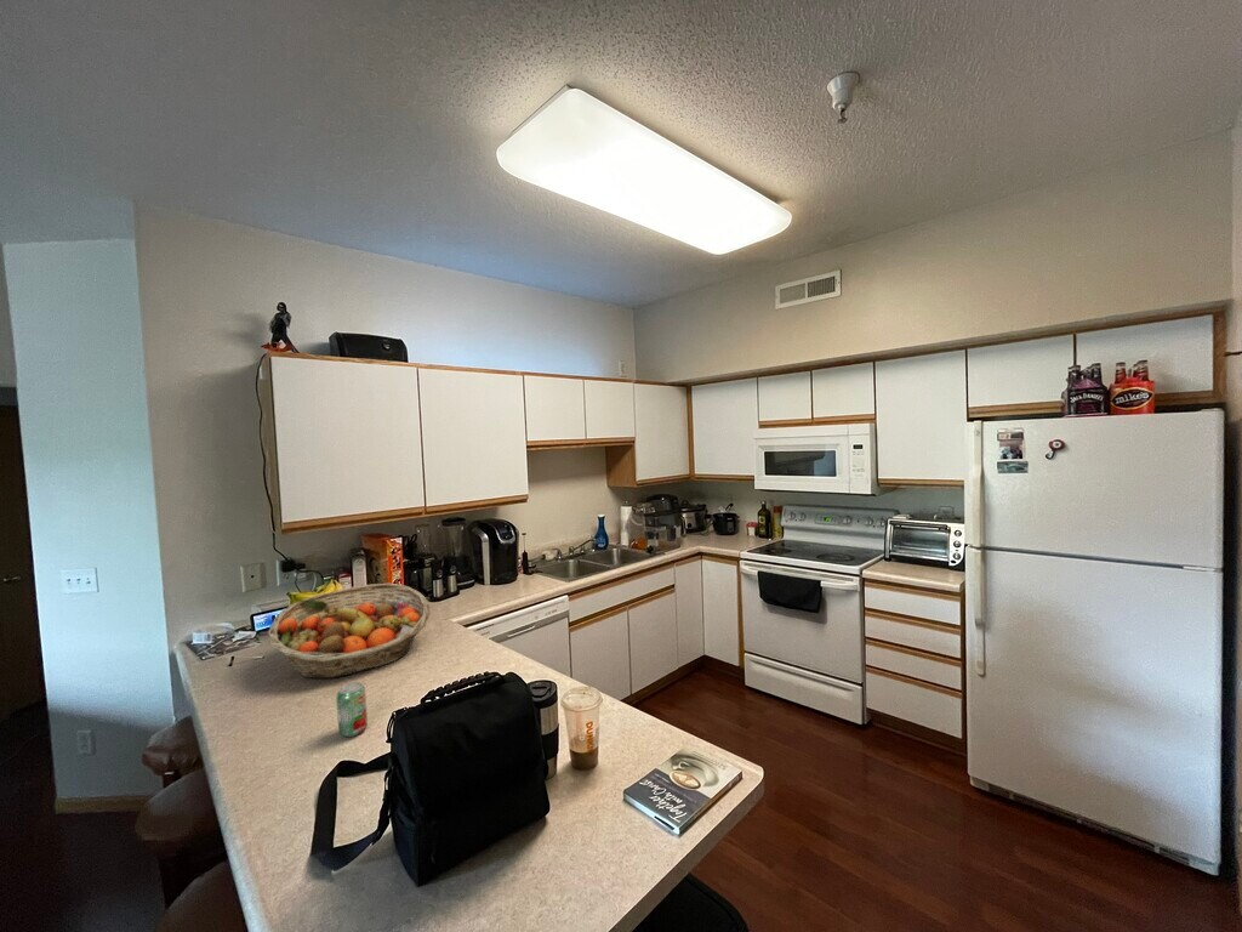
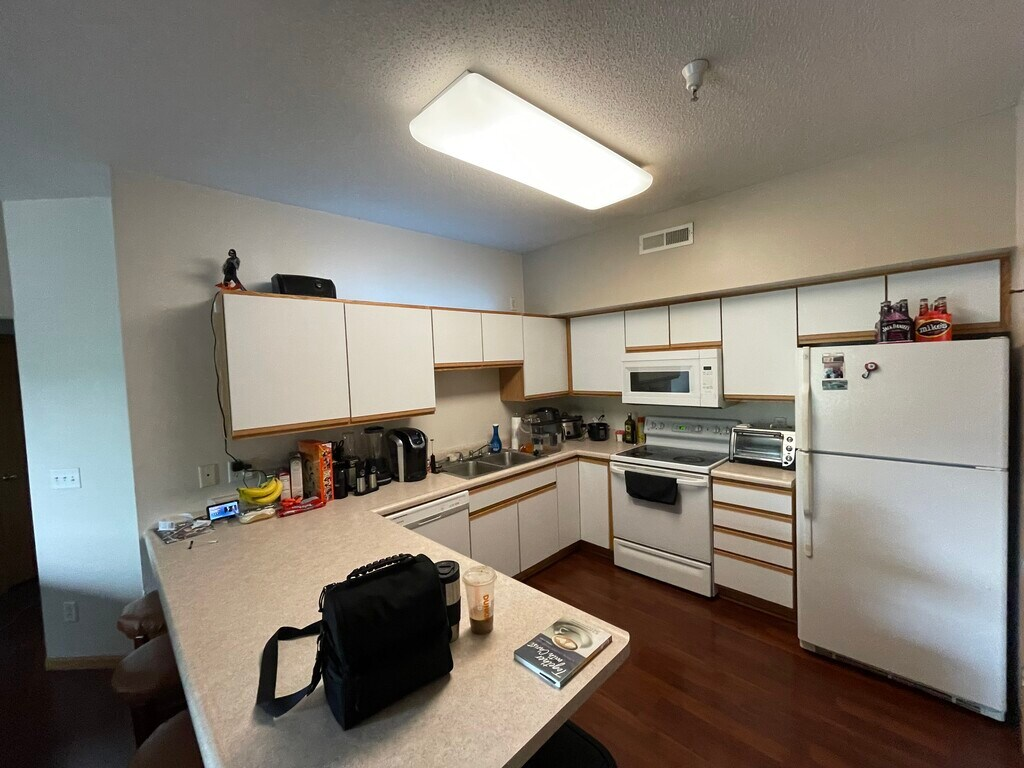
- beverage can (352, 709)
- fruit basket (354, 627)
